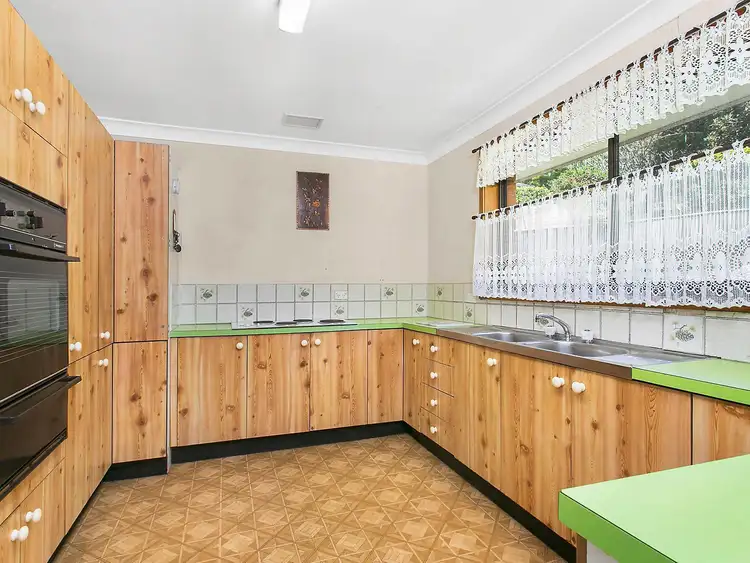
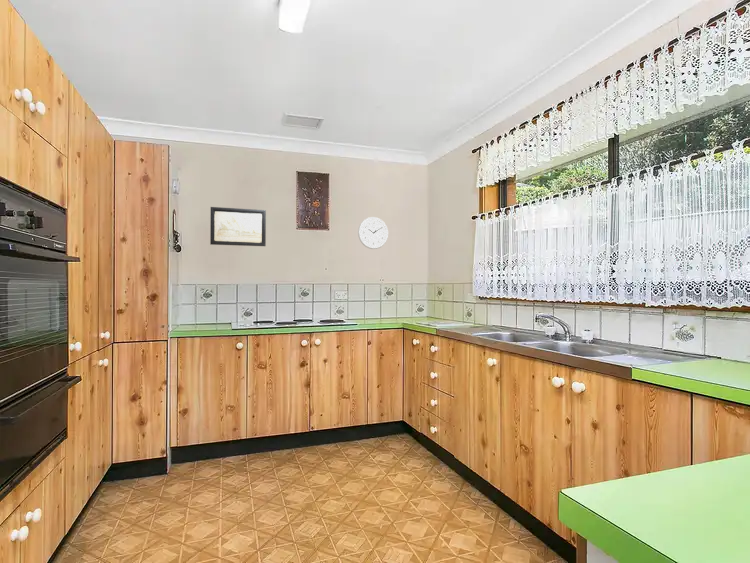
+ wall art (238, 227)
+ wall clock (373, 232)
